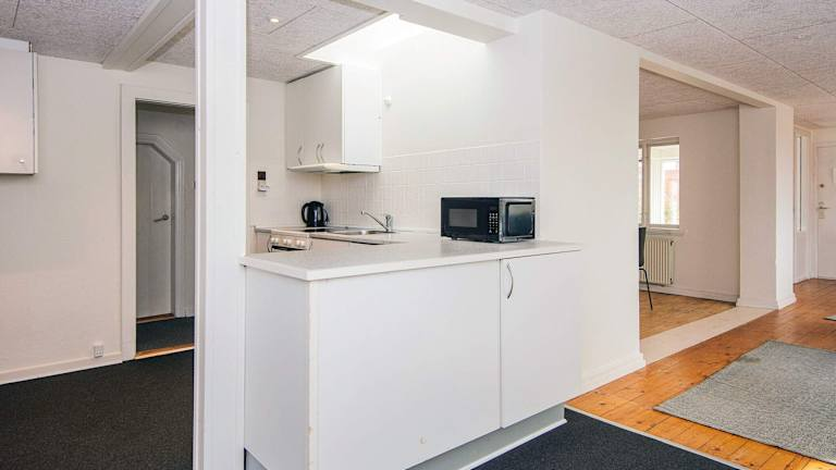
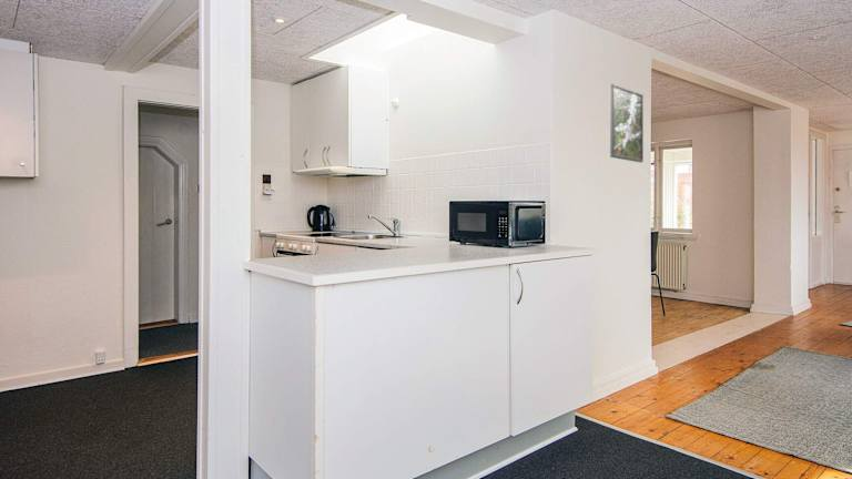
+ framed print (627, 124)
